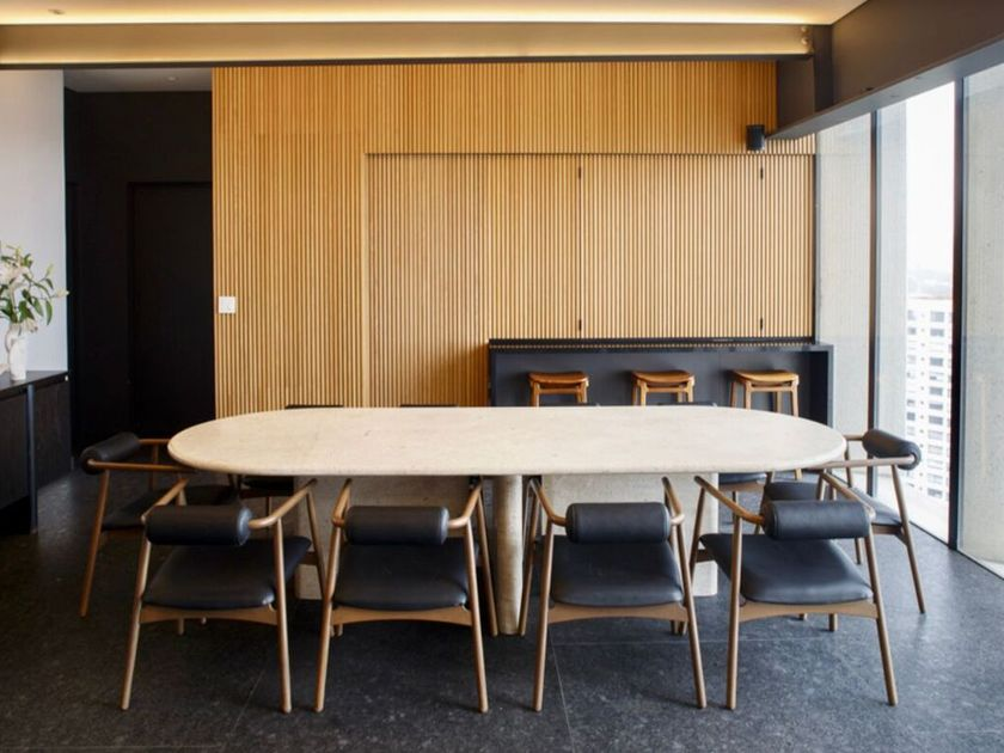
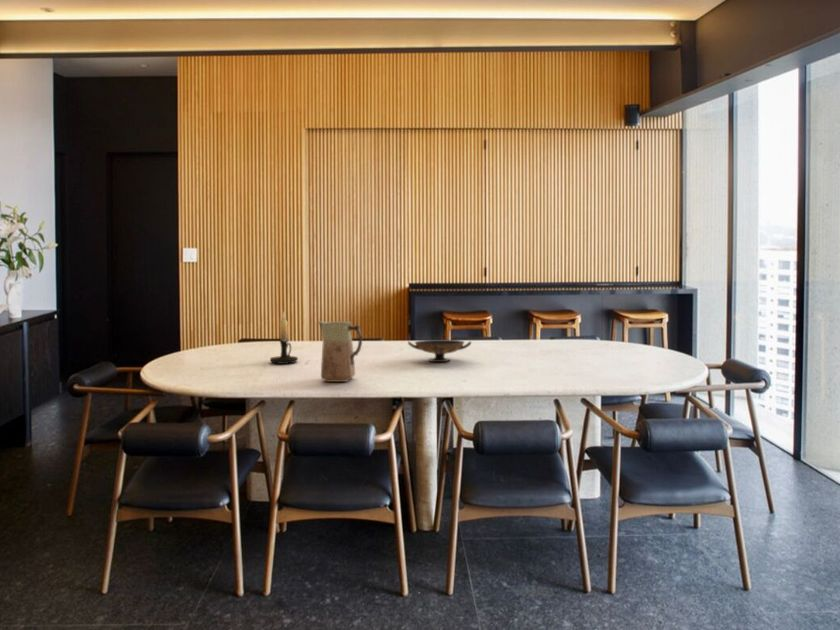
+ decorative bowl (439, 351)
+ vase (340, 350)
+ candle holder (285, 336)
